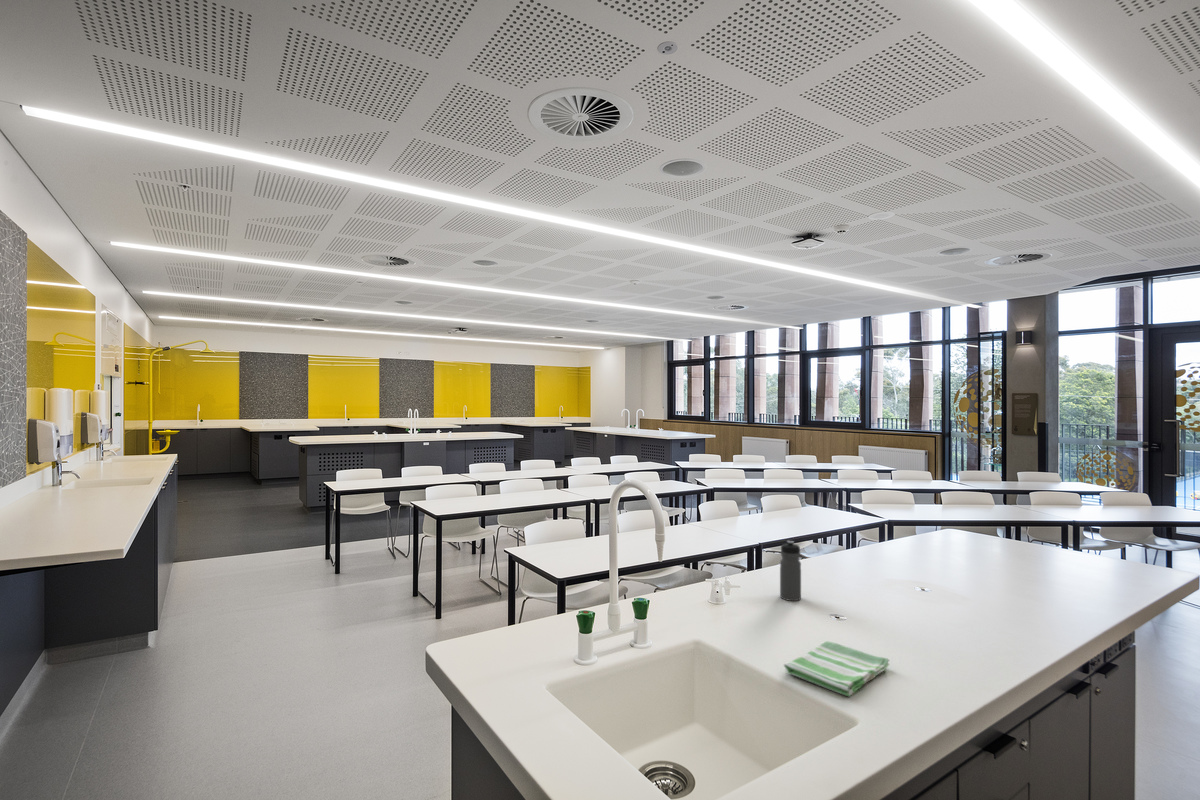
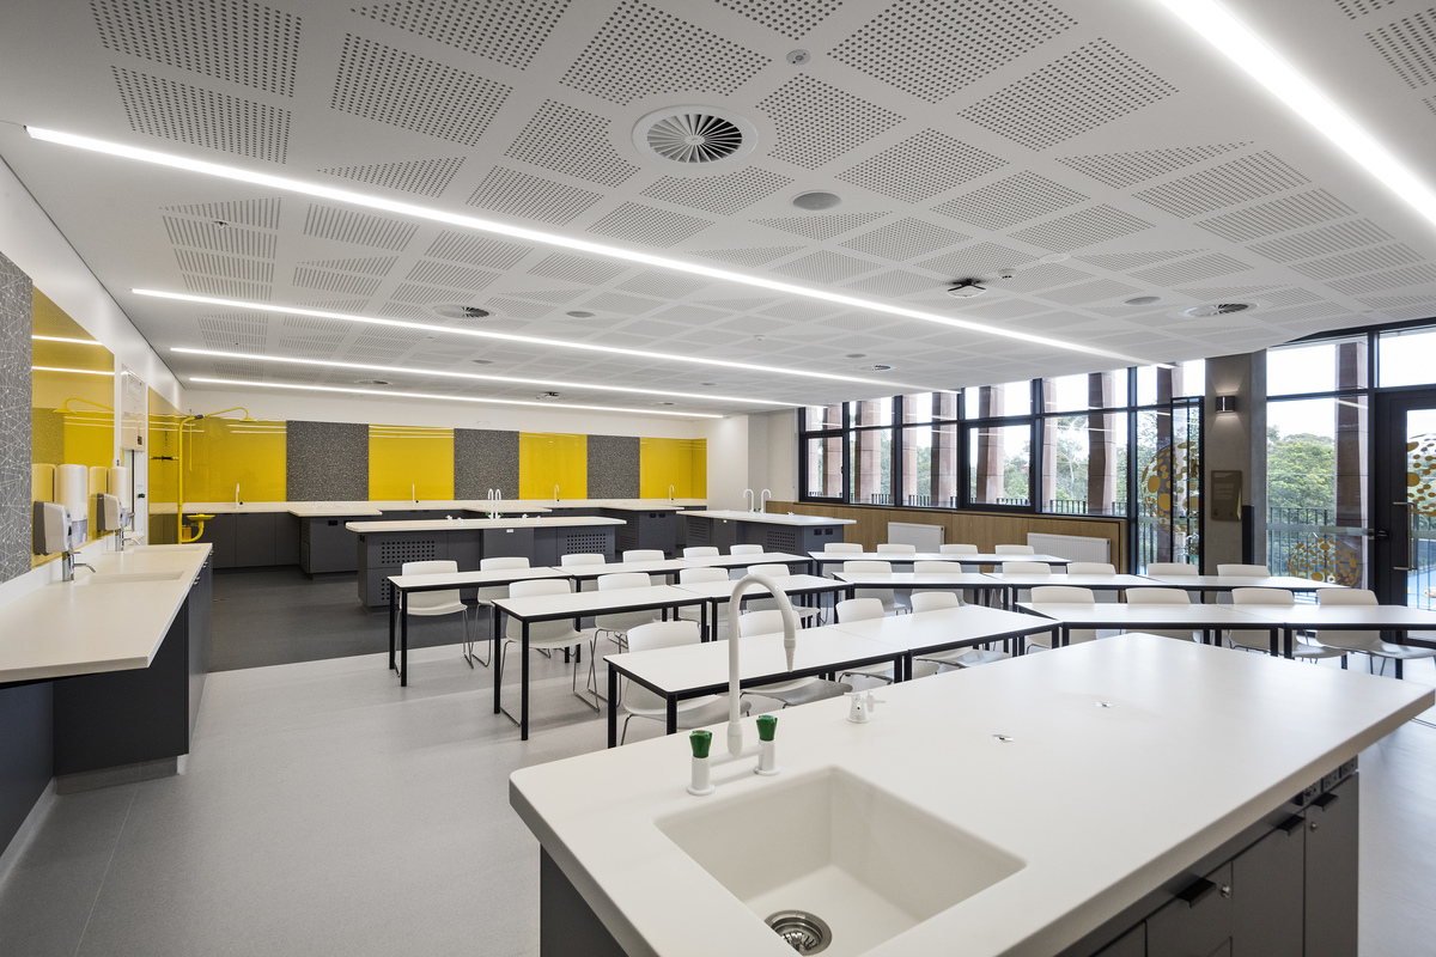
- dish towel (836, 665)
- water bottle (790, 569)
